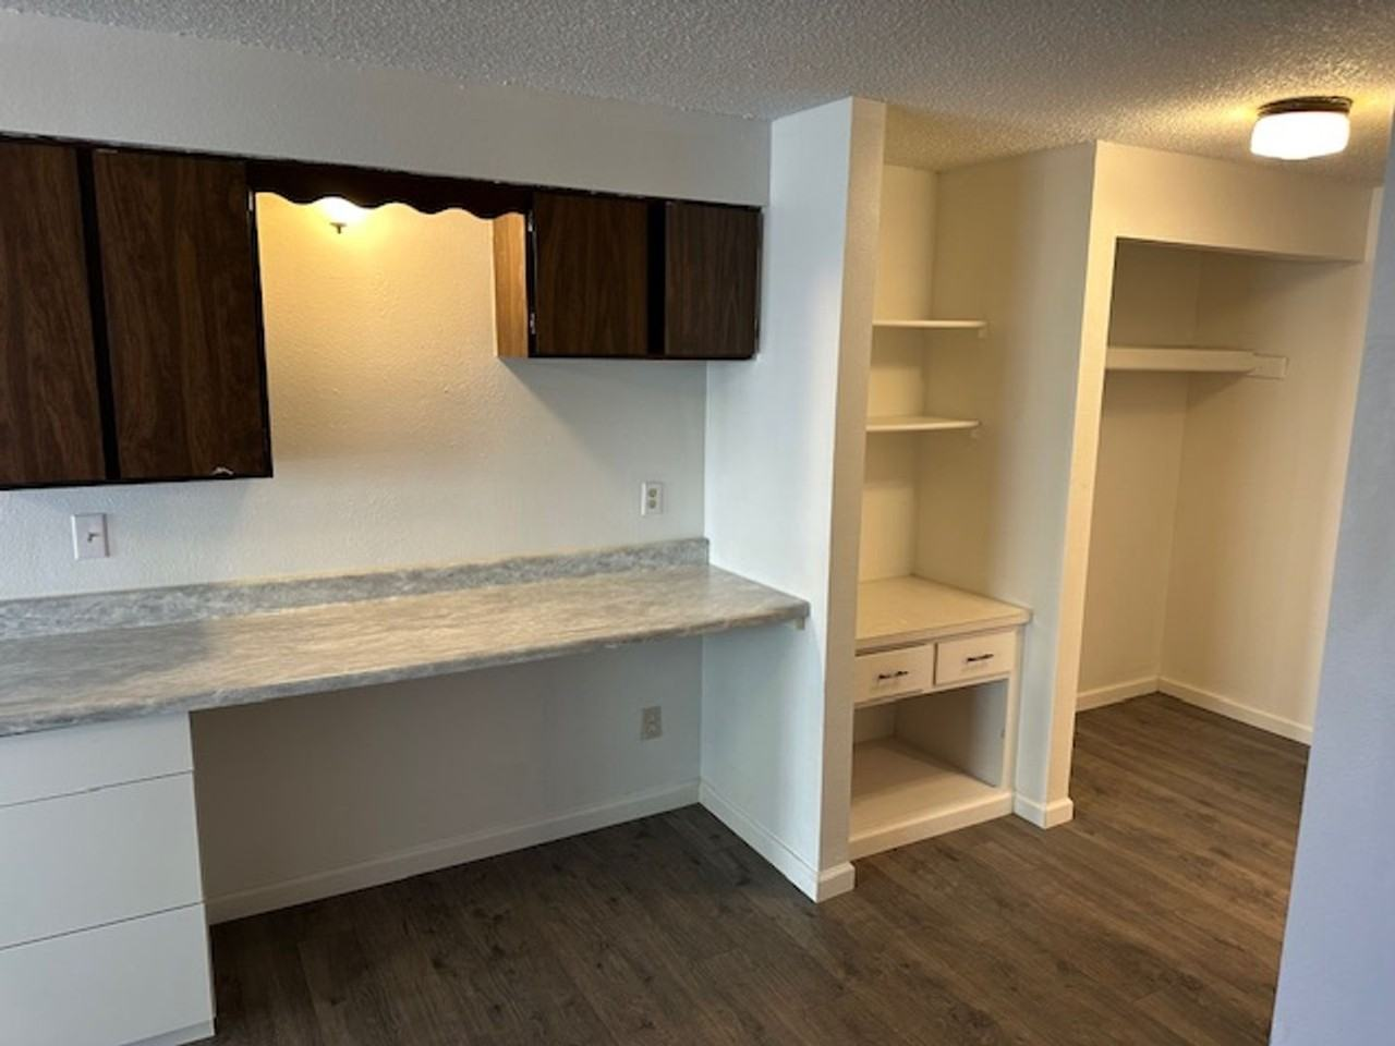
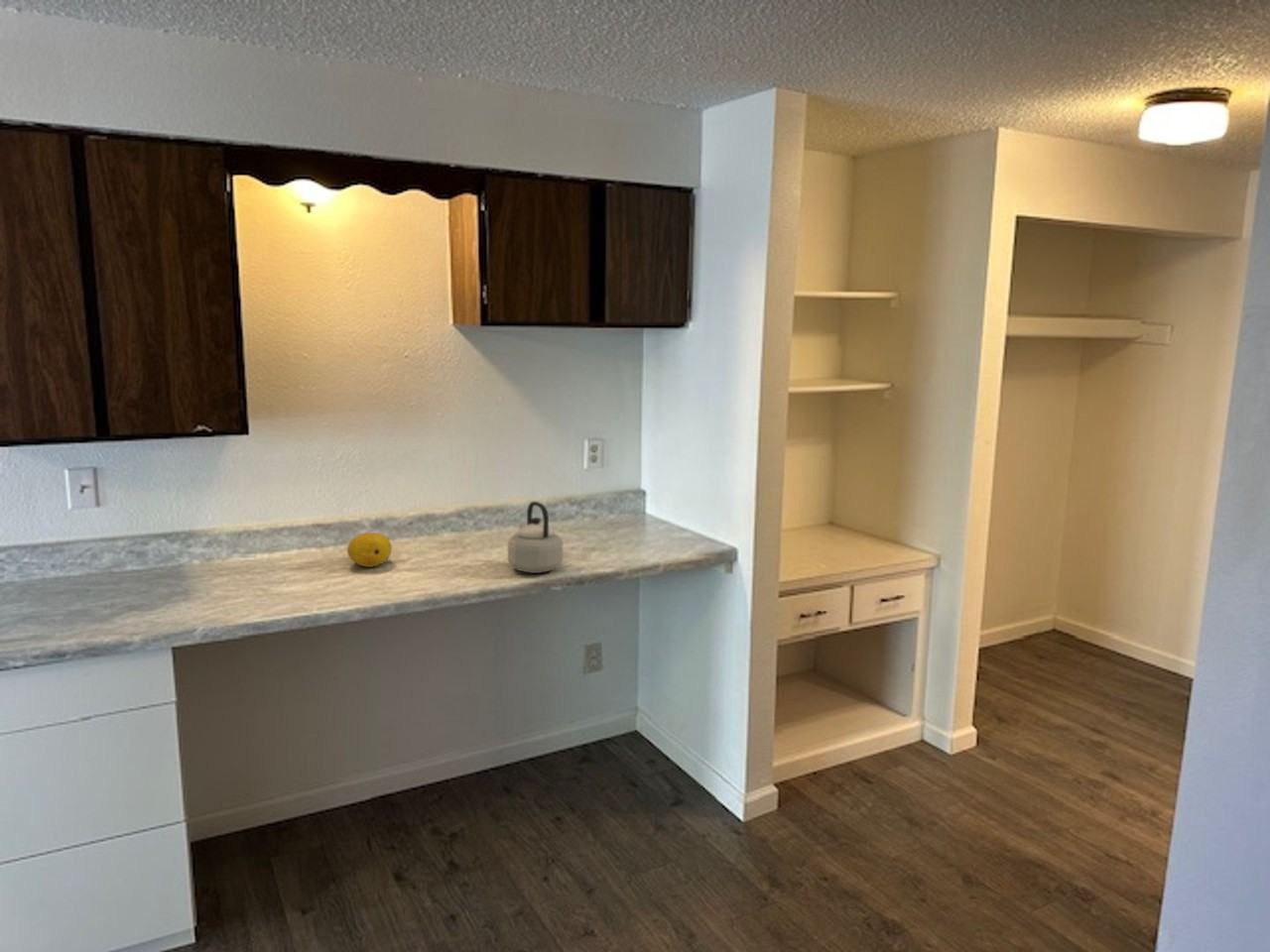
+ fruit (368, 547)
+ teapot (532, 535)
